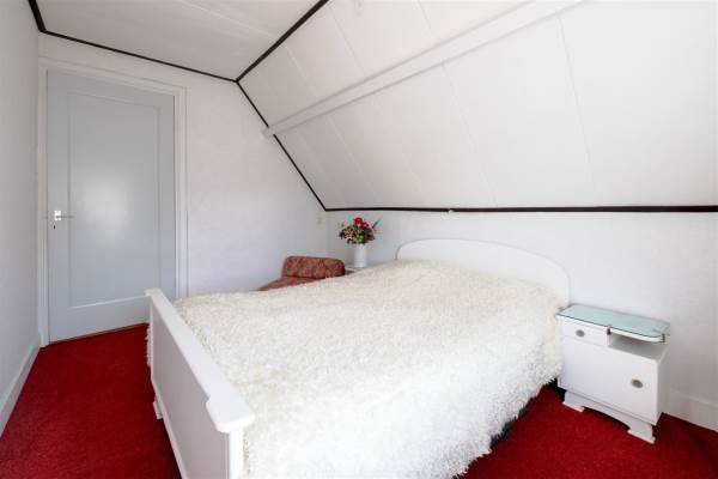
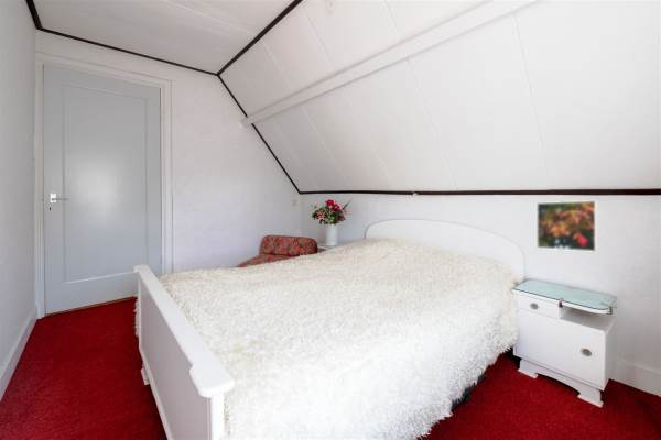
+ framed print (565, 226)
